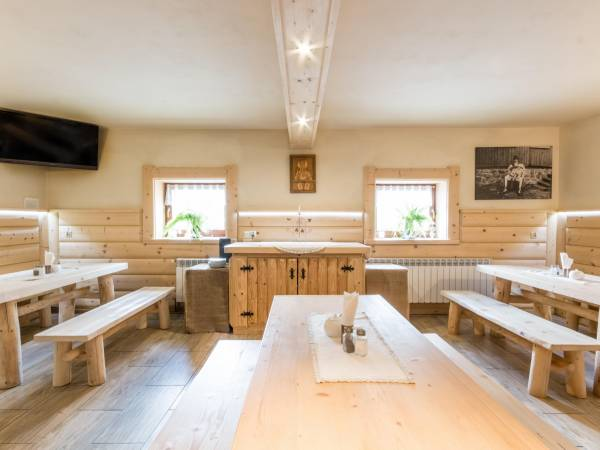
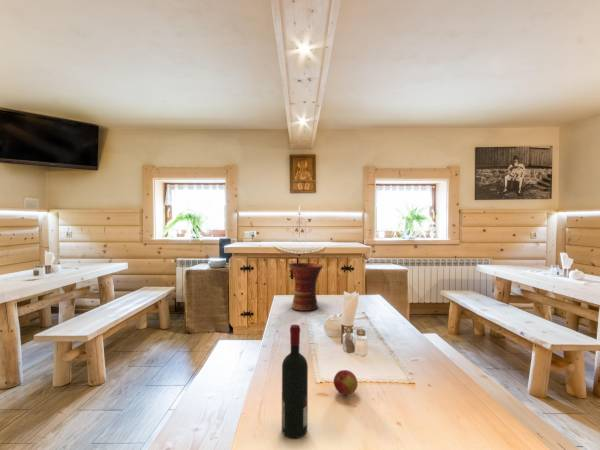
+ alcohol (294, 377)
+ apple (345, 382)
+ vase (305, 285)
